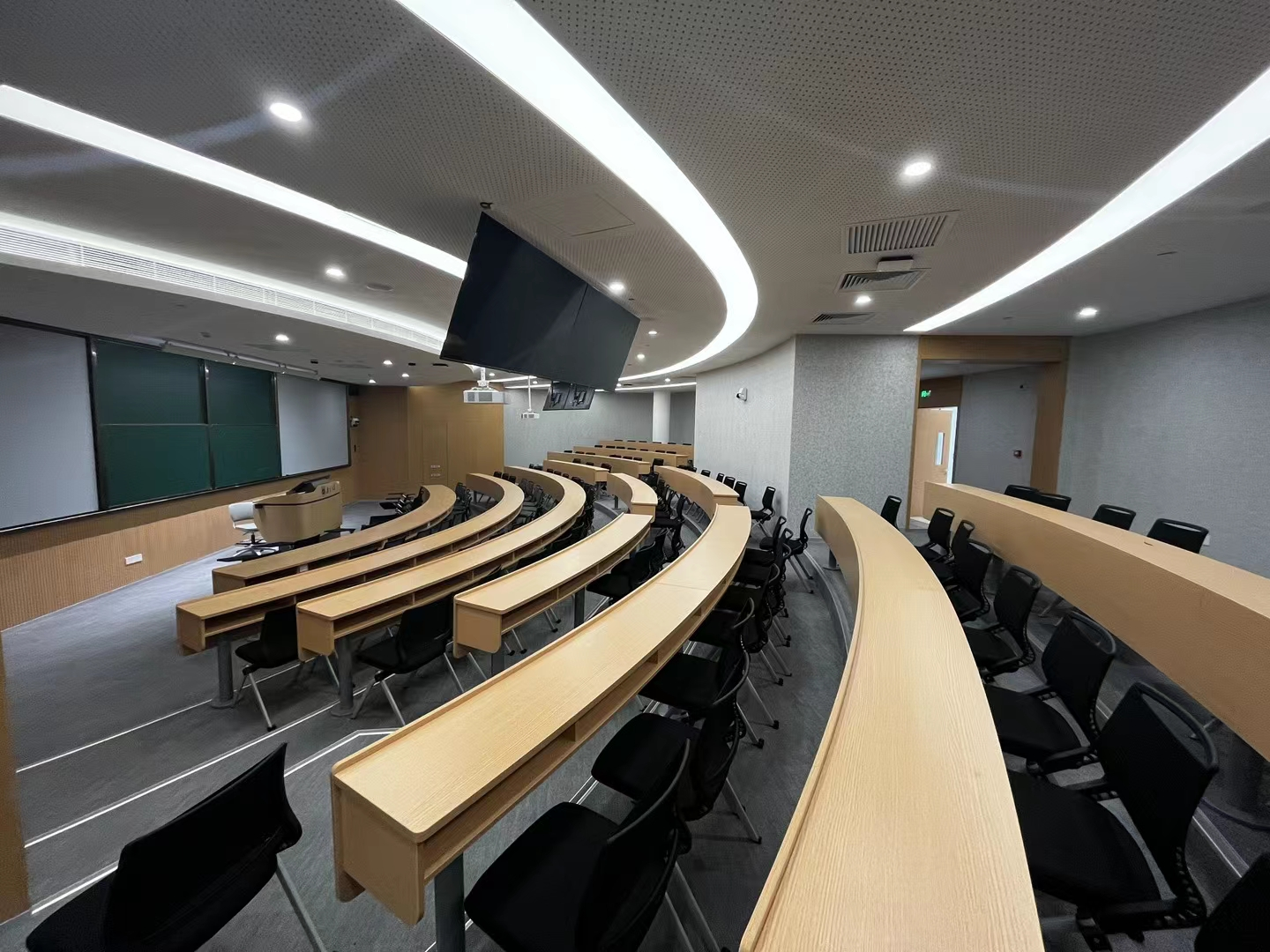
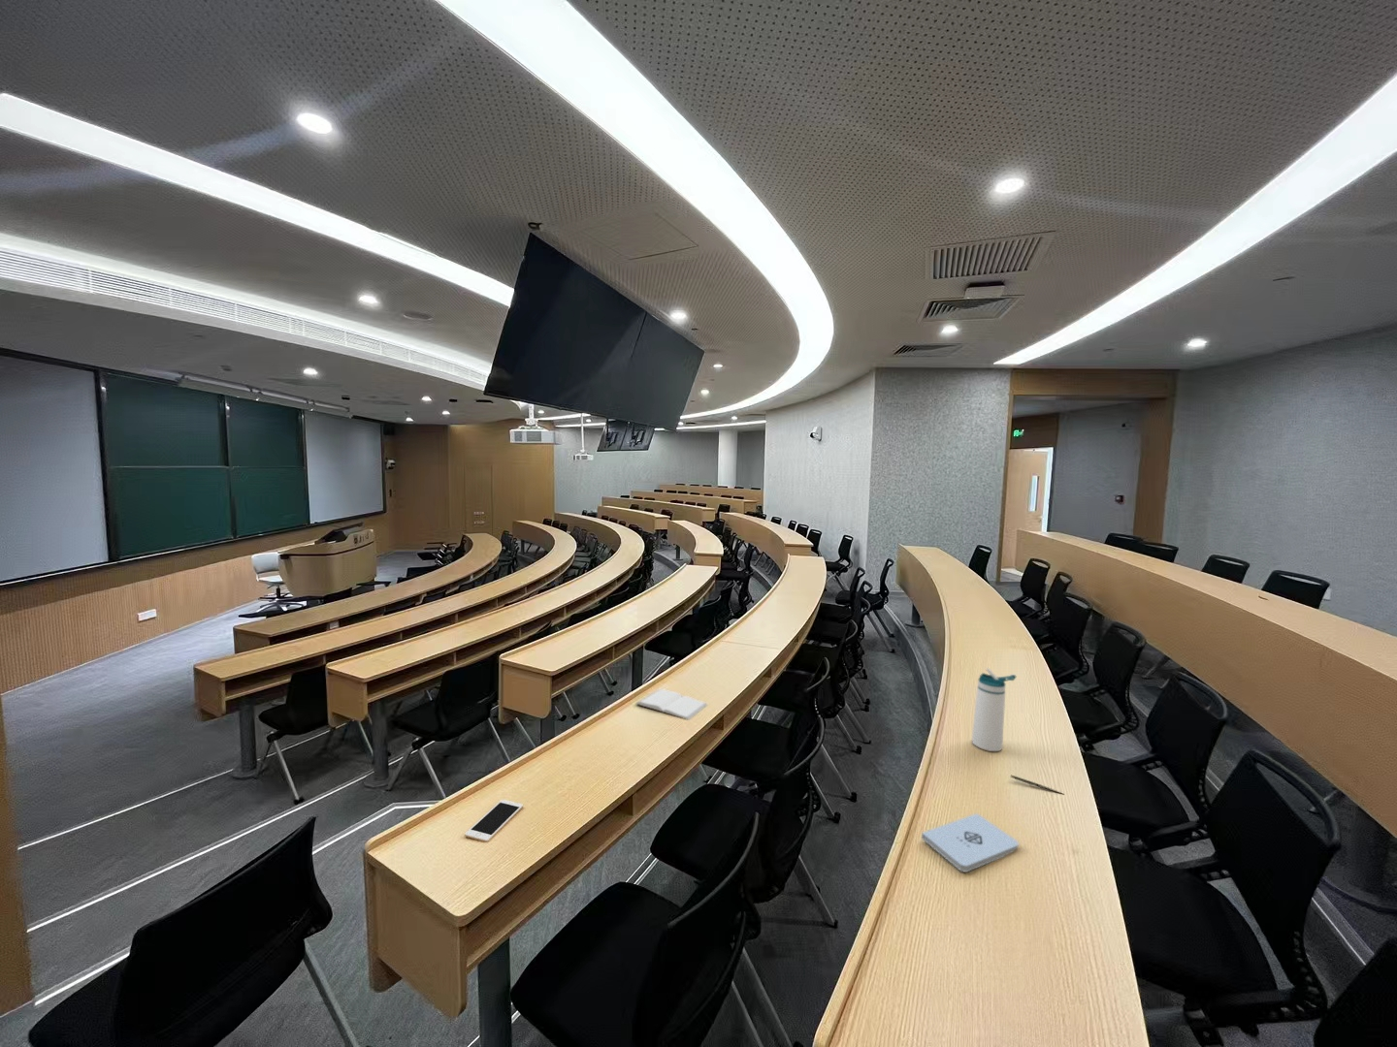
+ pen (1036, 784)
+ cell phone (495, 819)
+ notepad (970, 840)
+ book (671, 702)
+ water bottle (992, 707)
